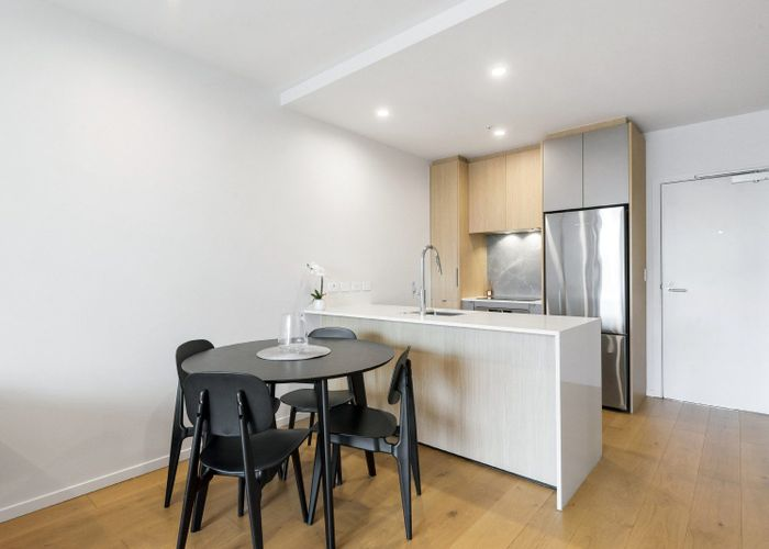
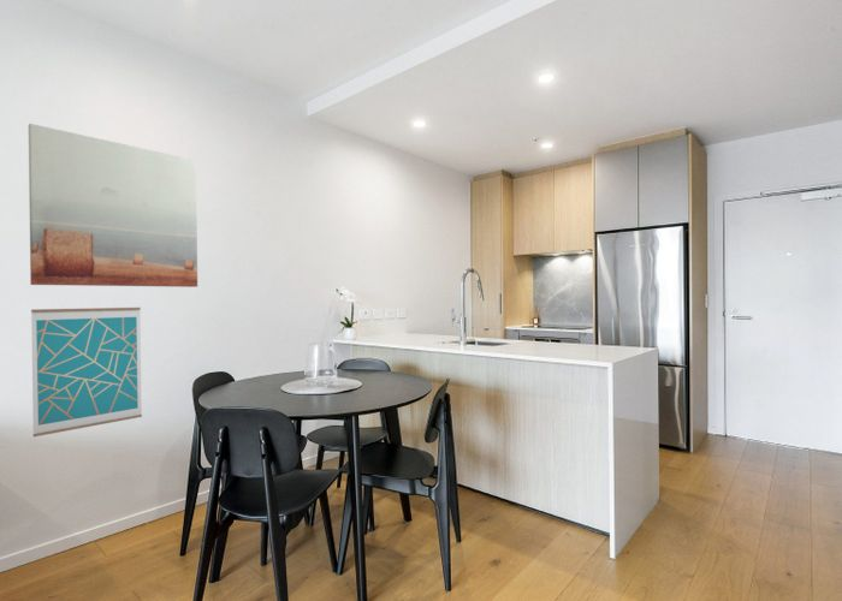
+ wall art (123, 215)
+ wall art (90, 367)
